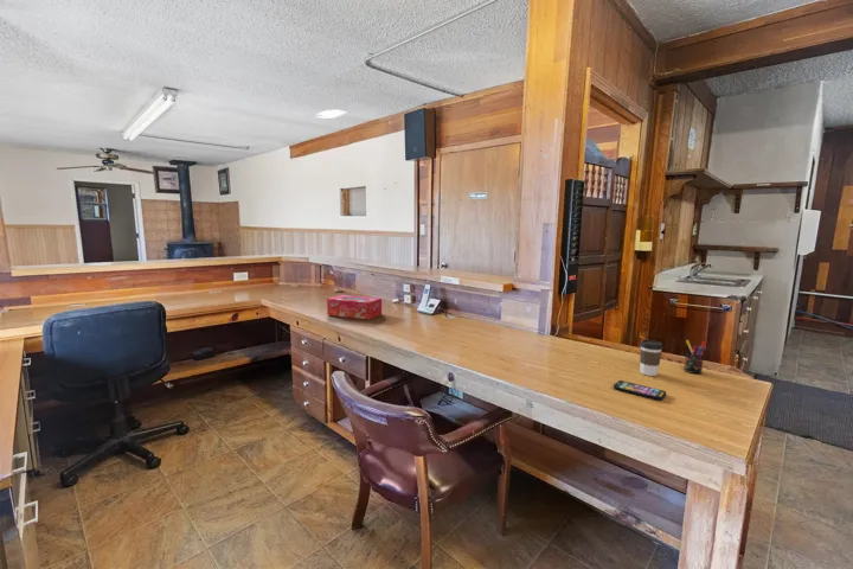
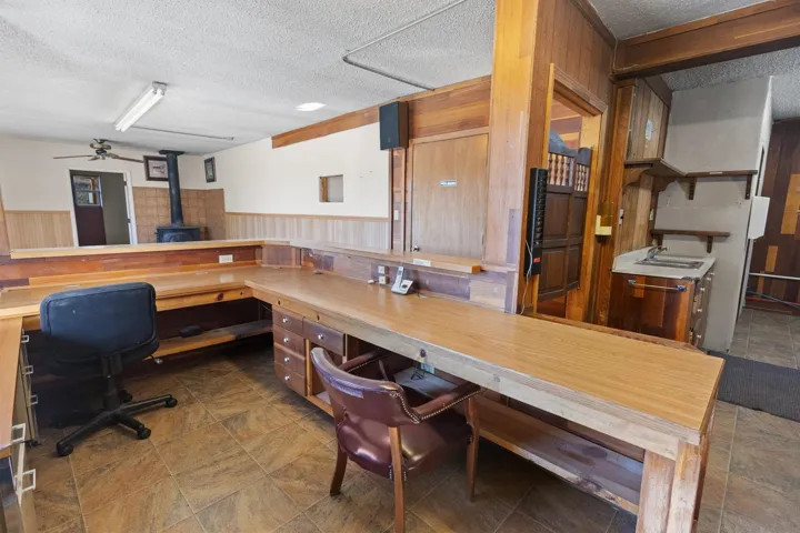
- pen holder (697, 354)
- coffee cup (649, 357)
- tissue box (354, 306)
- smartphone (639, 389)
